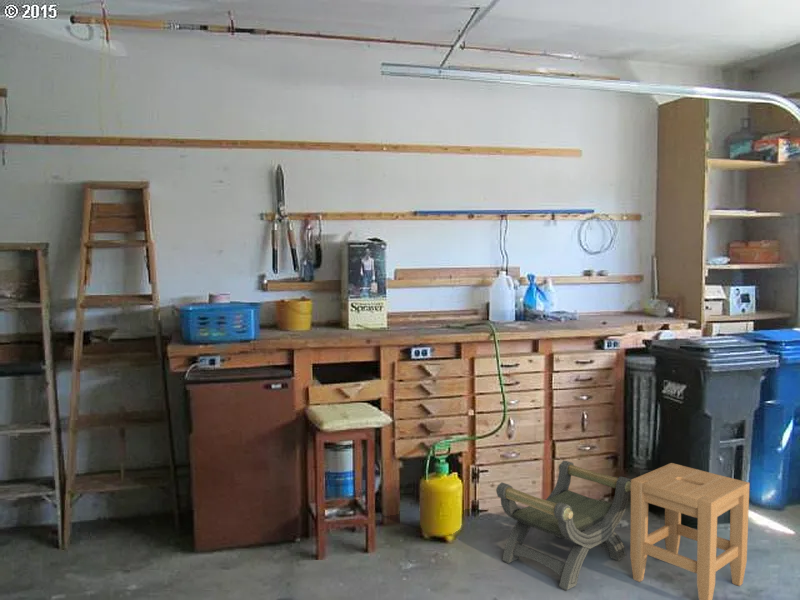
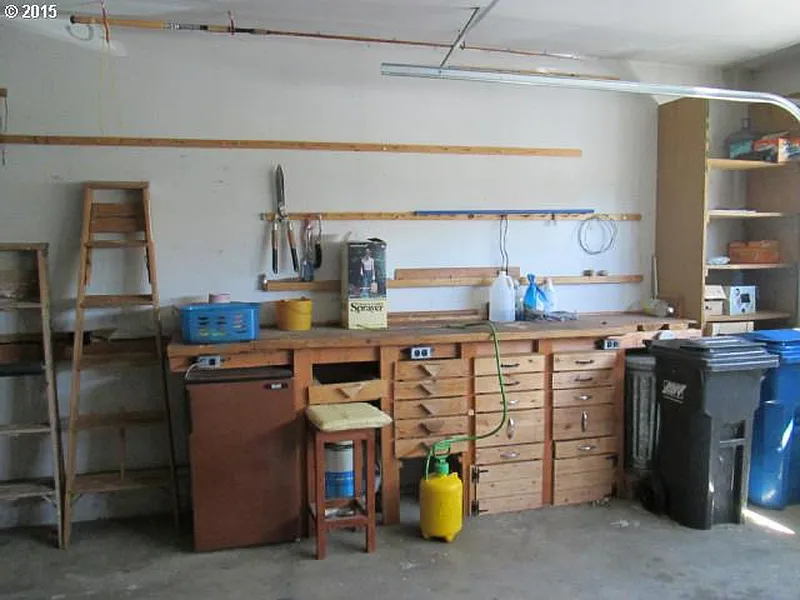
- stool (688, 531)
- stool (564, 520)
